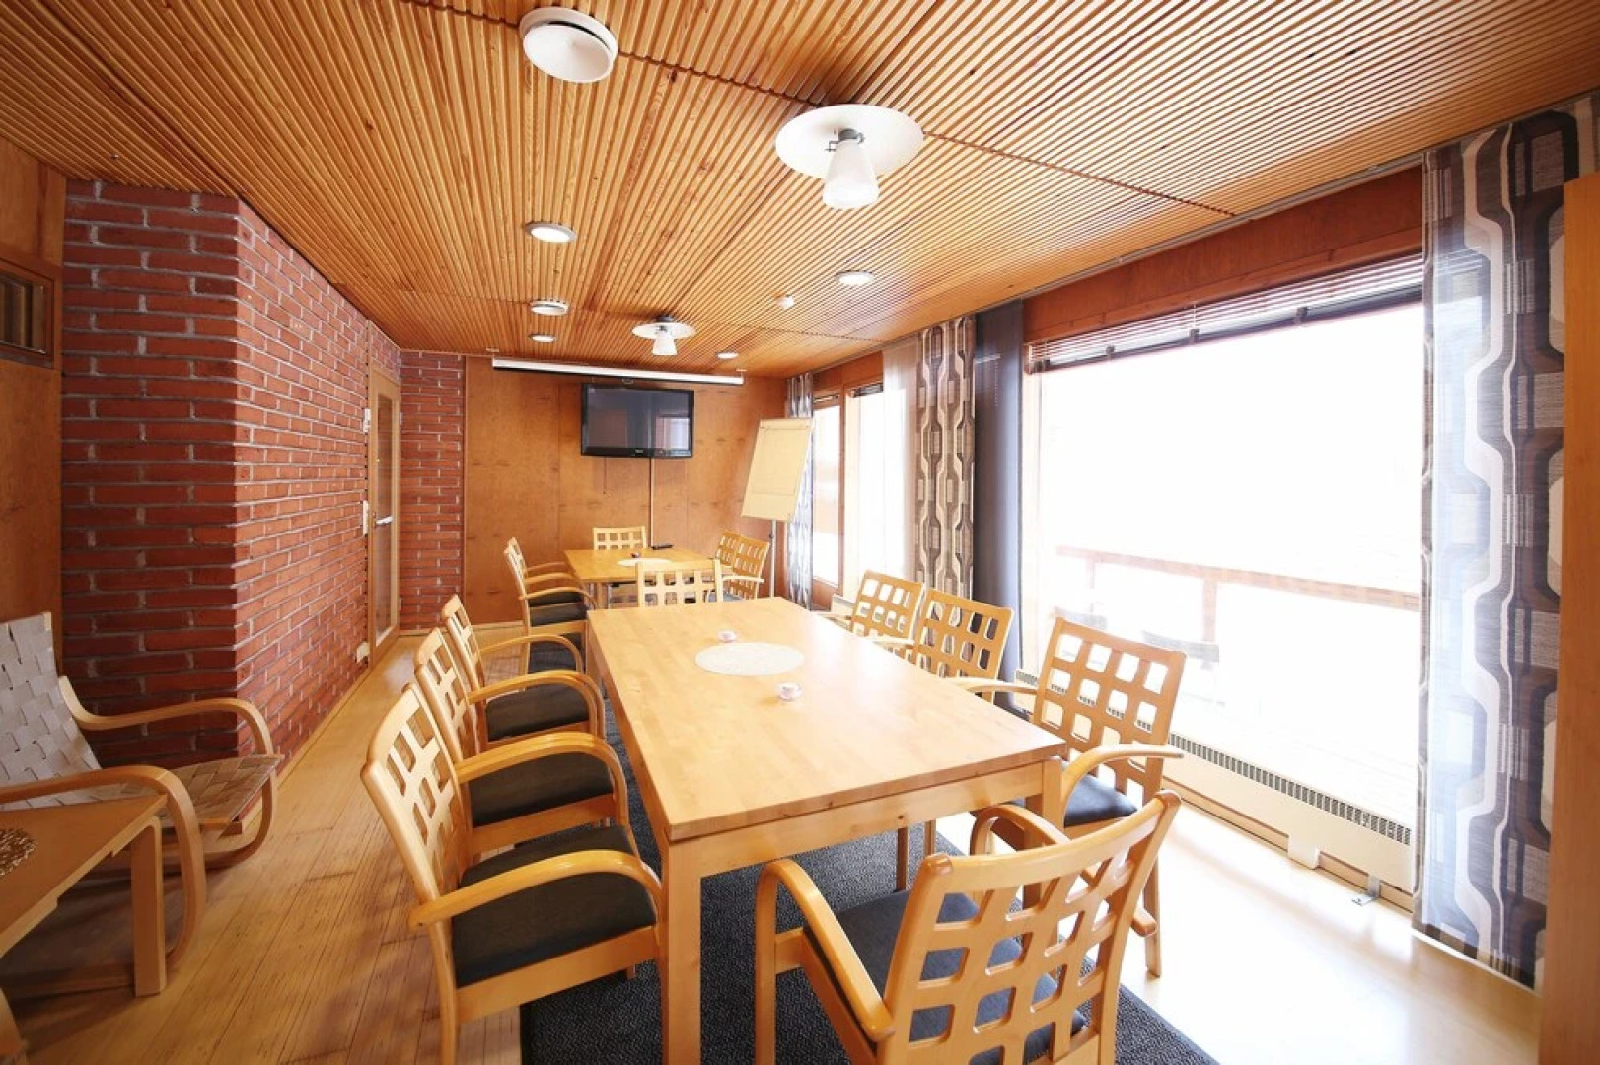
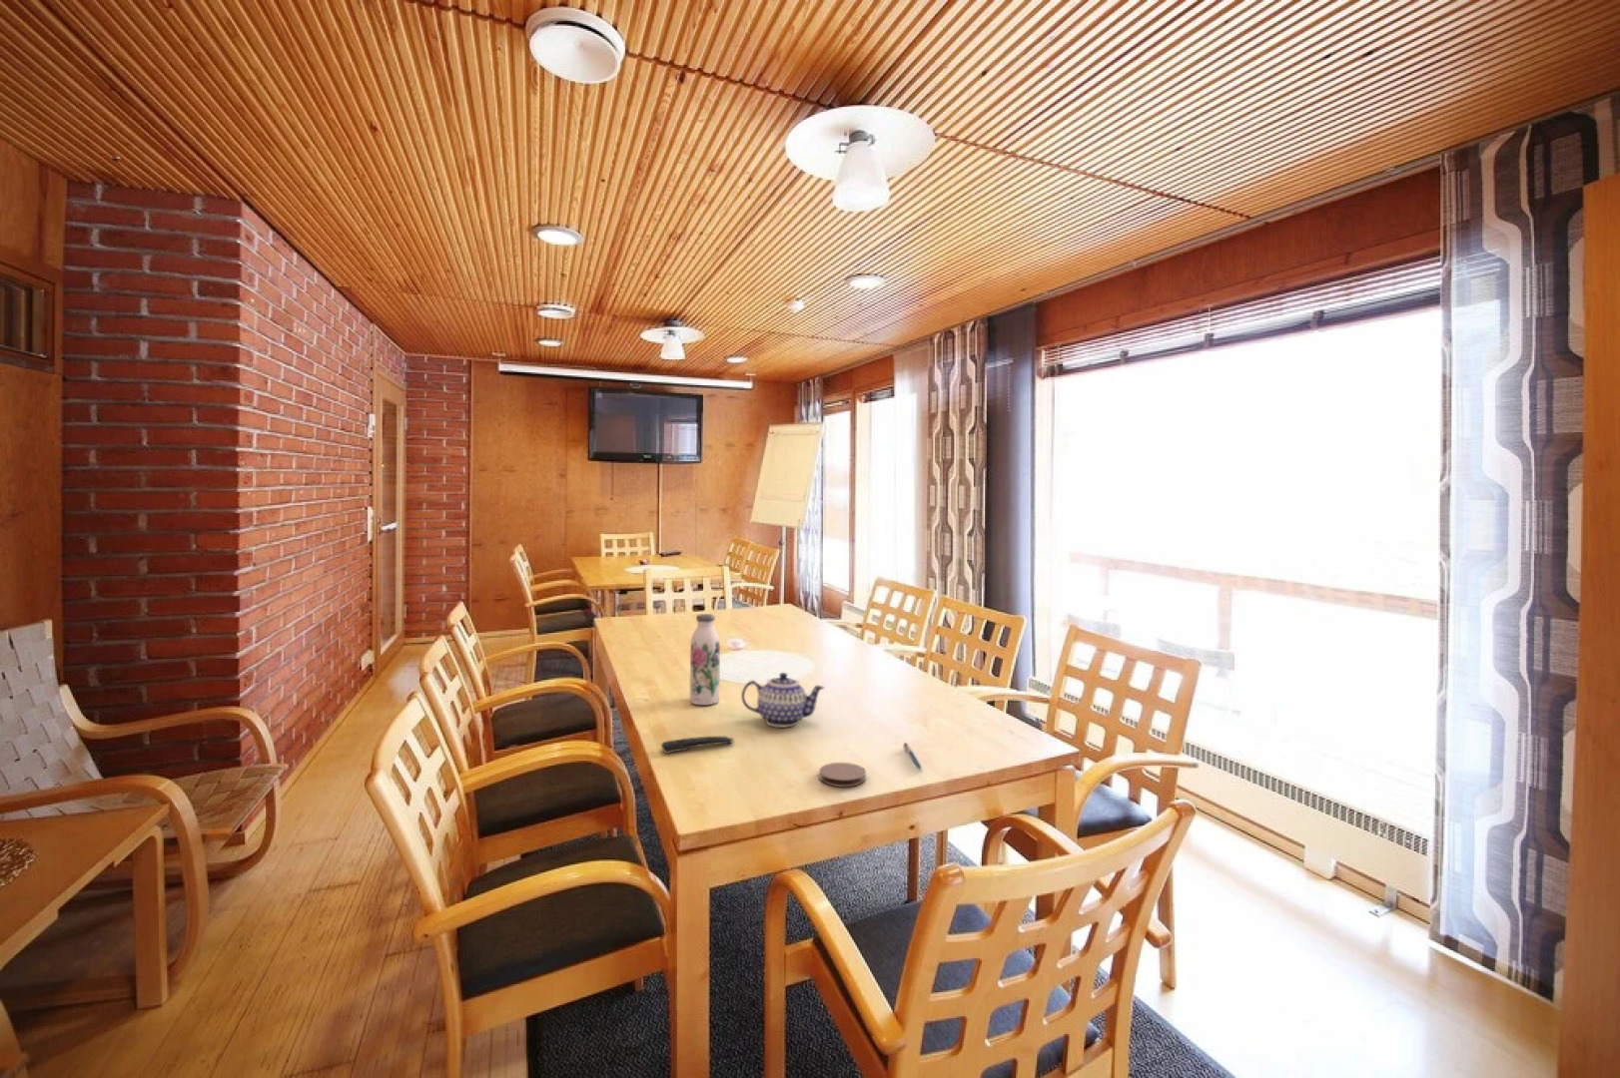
+ coaster (842, 774)
+ teapot (782, 697)
+ water bottle (705, 658)
+ remote control (698, 742)
+ pen (911, 754)
